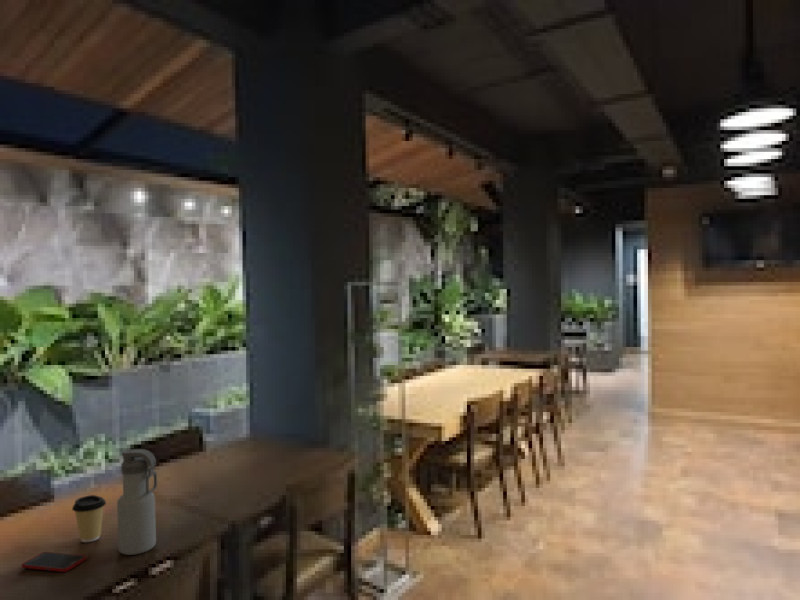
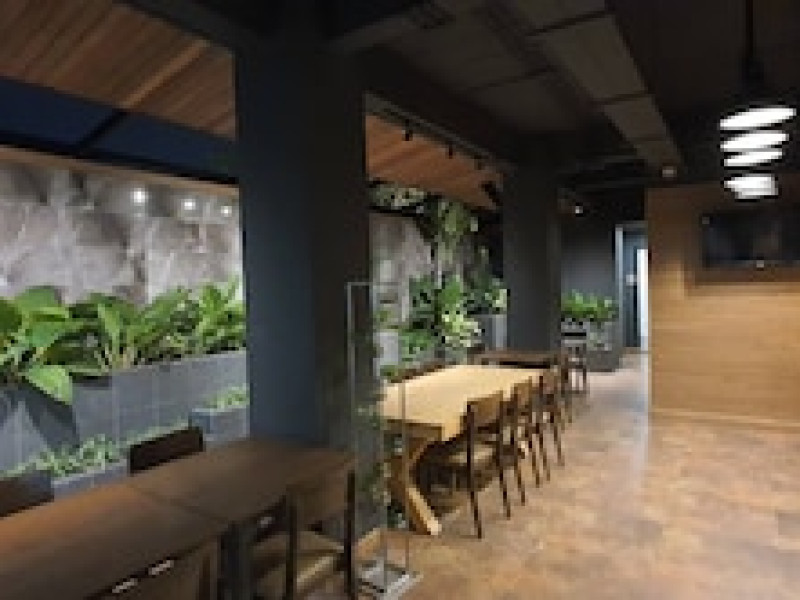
- cell phone (54, 561)
- water bottle (136, 499)
- coffee cup (89, 519)
